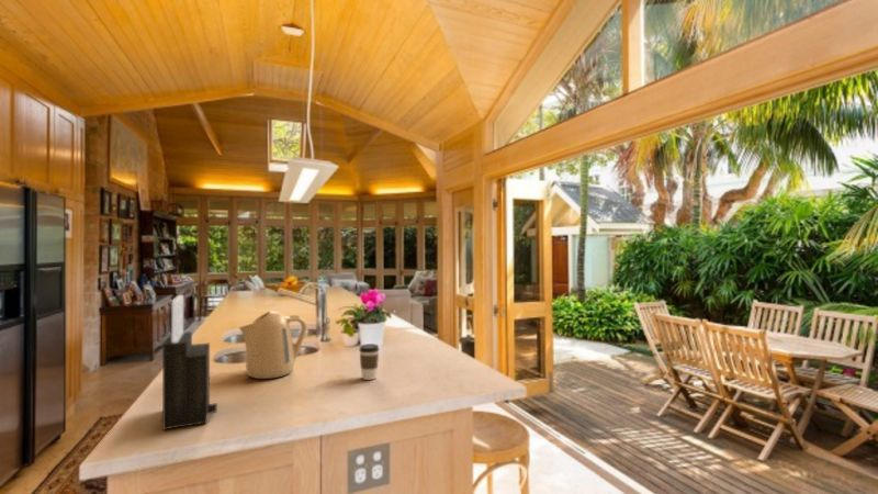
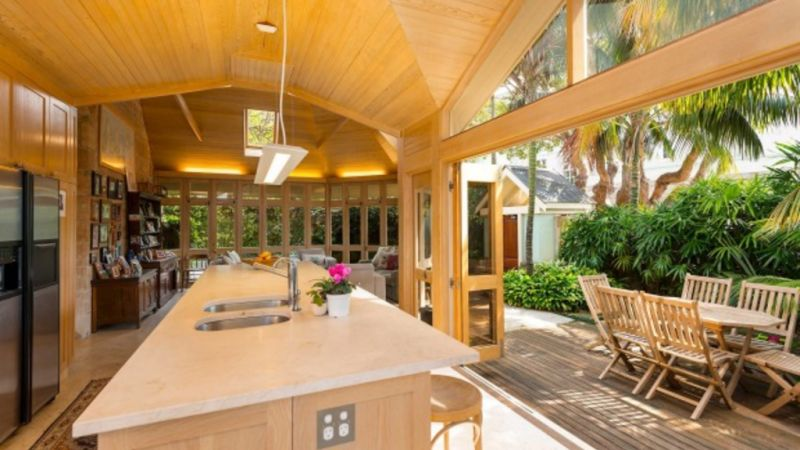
- coffee cup (369, 361)
- kettle (273, 341)
- knife block (192, 356)
